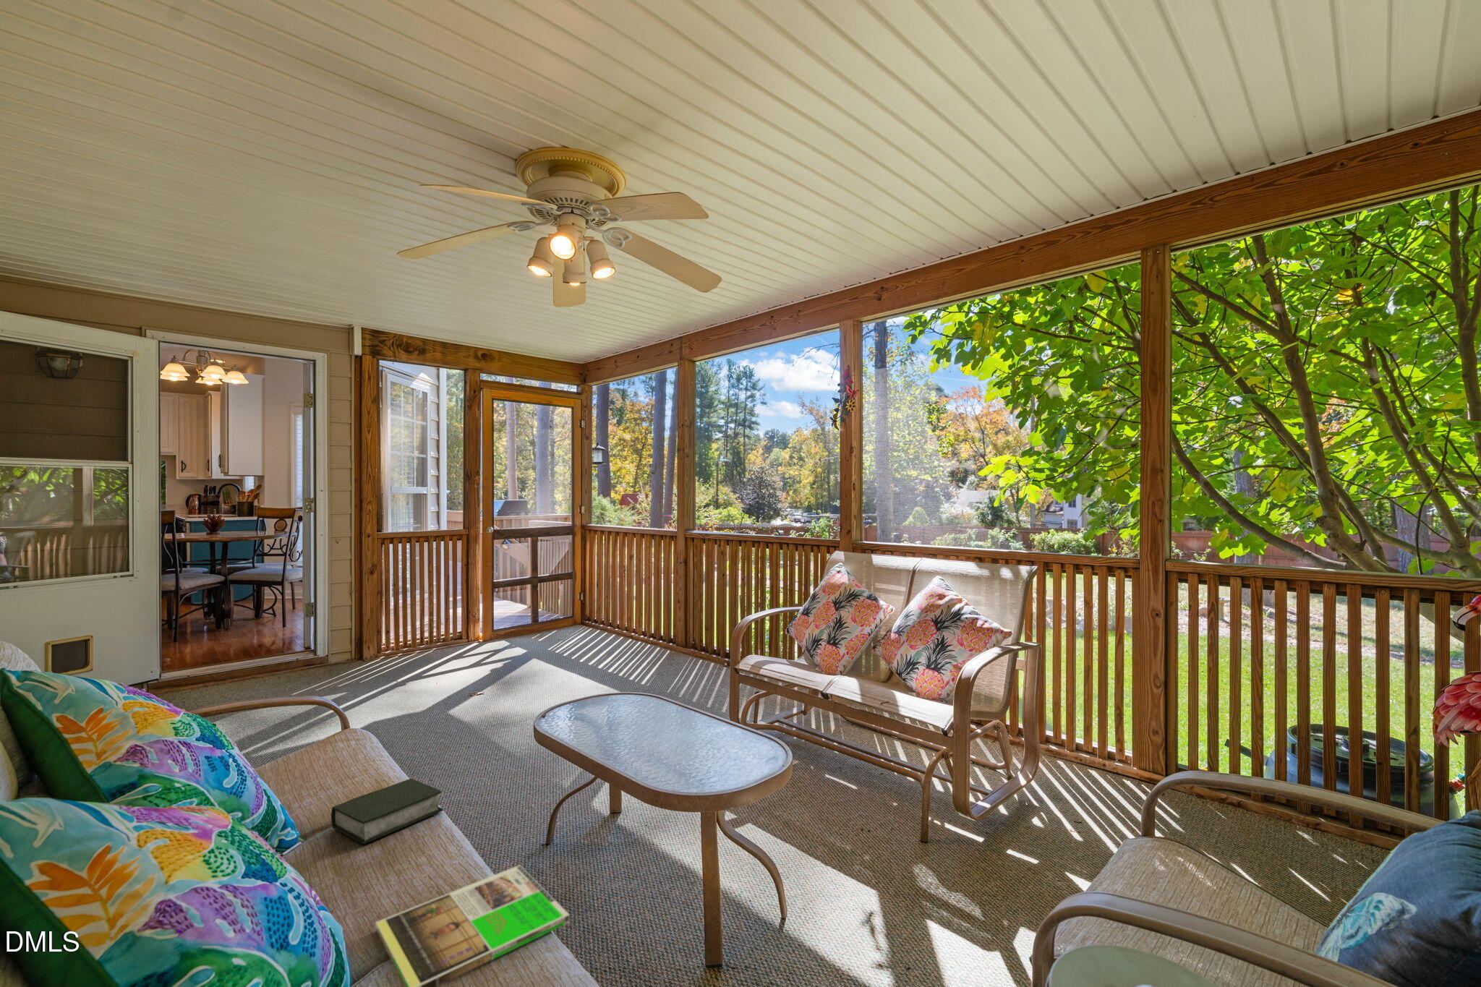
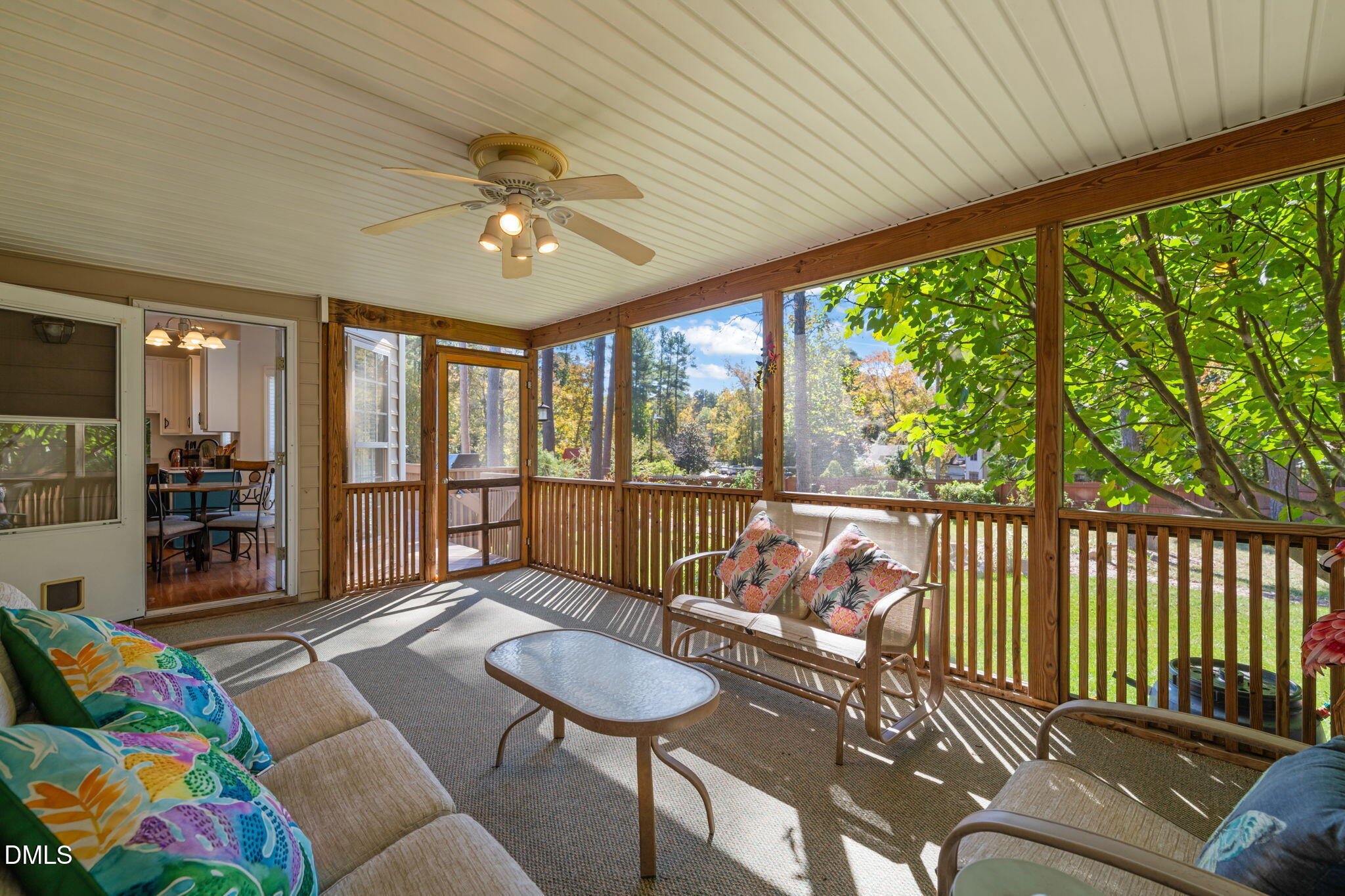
- book (389, 809)
- magazine (473, 922)
